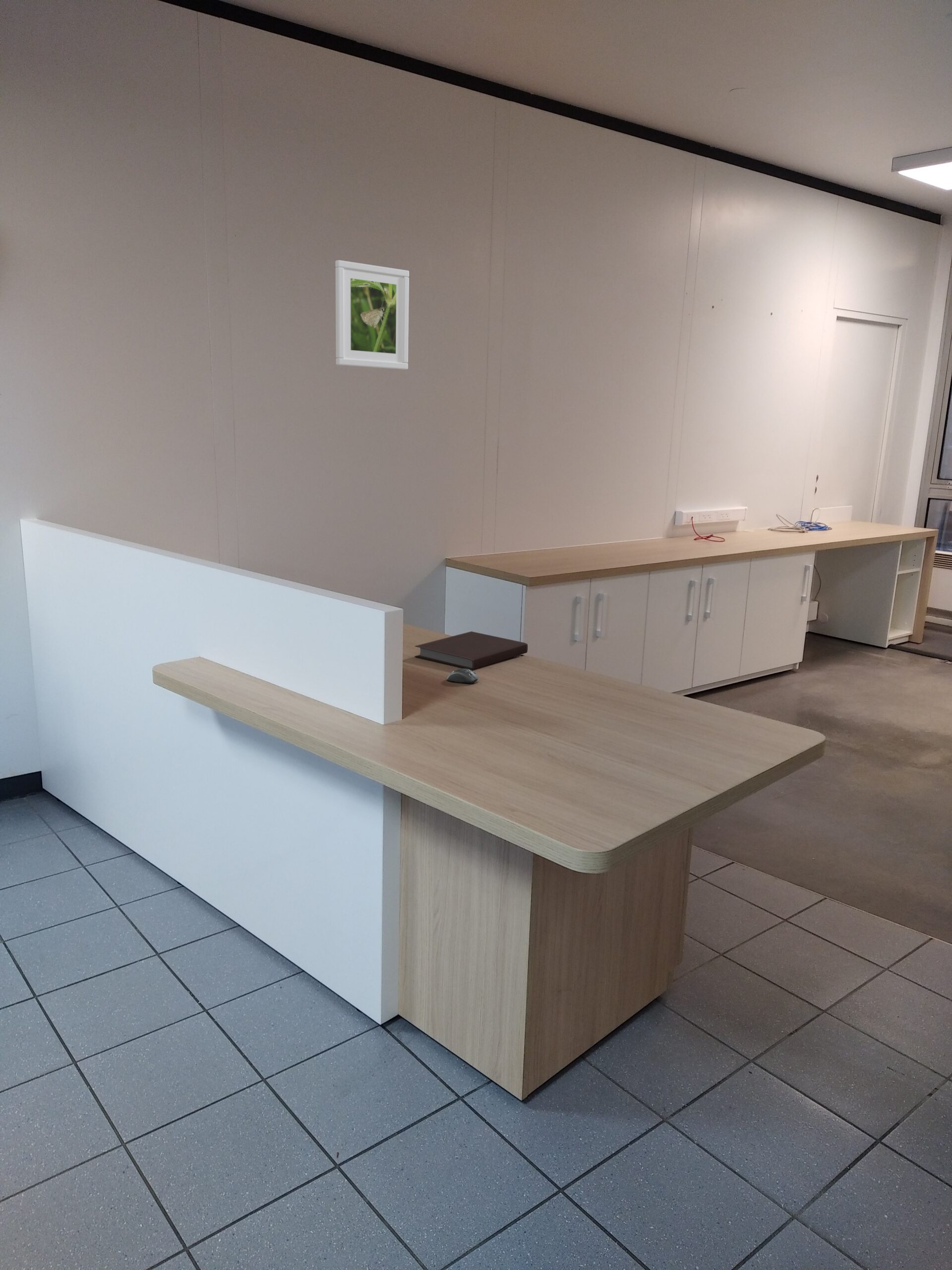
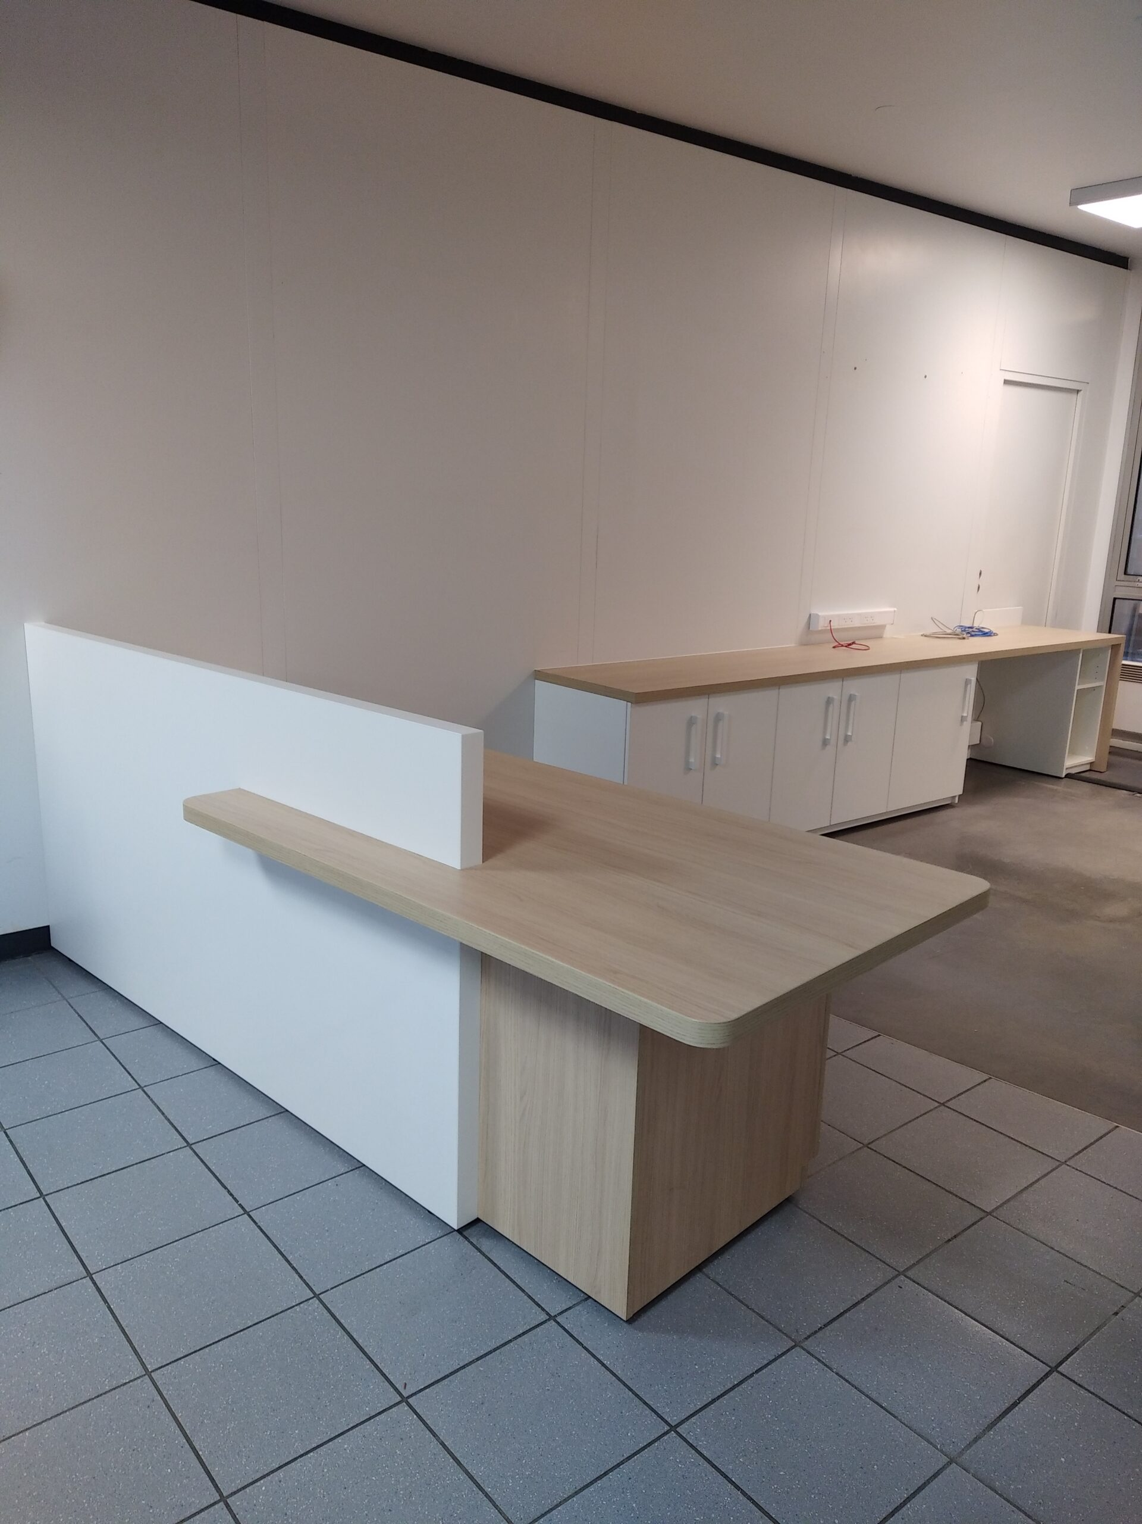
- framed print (373, 317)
- computer mouse (462, 675)
- notebook (472, 650)
